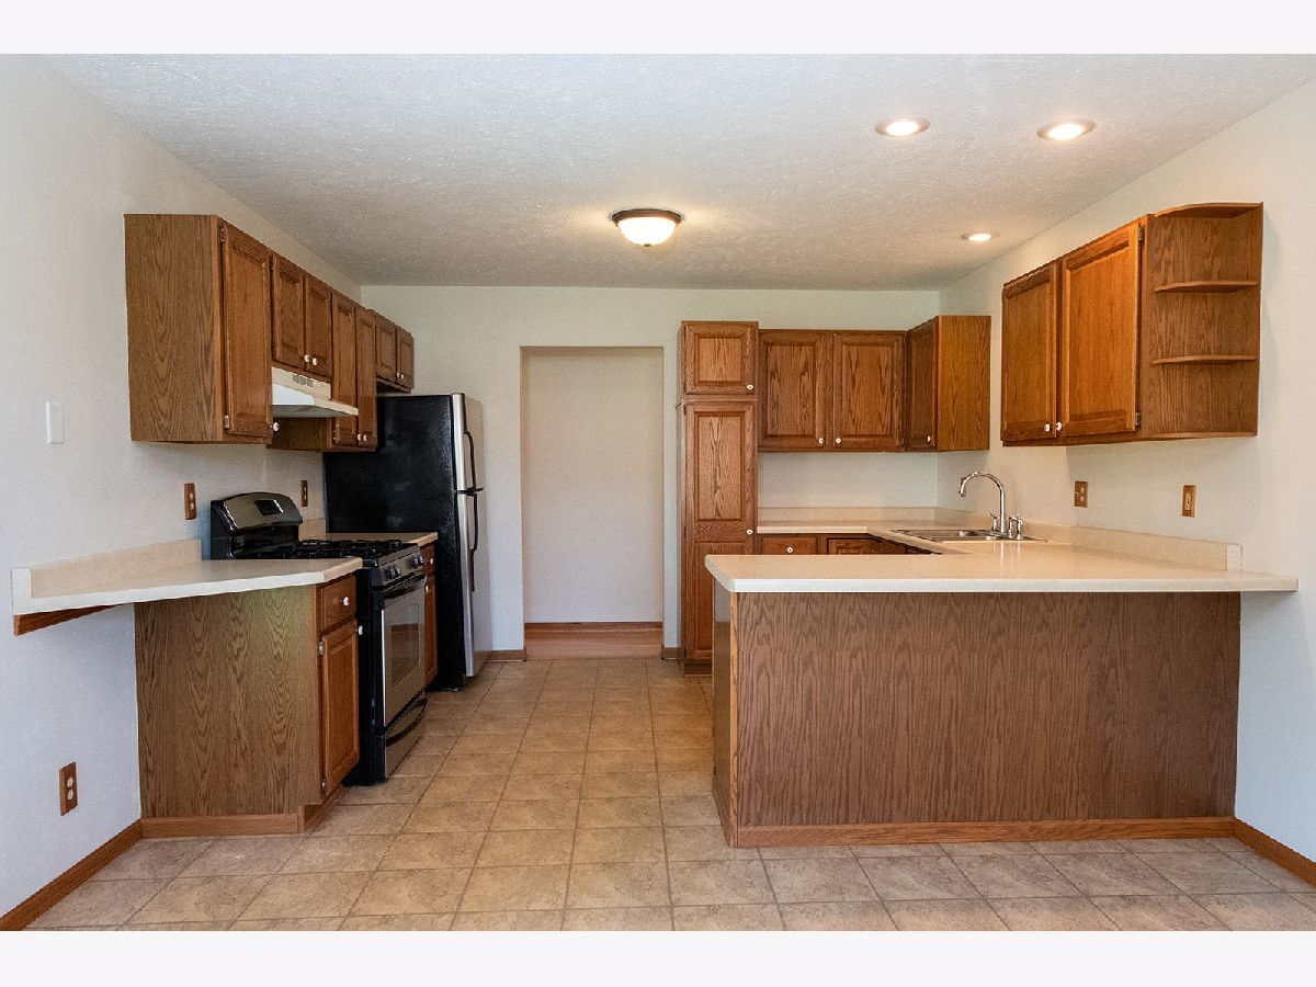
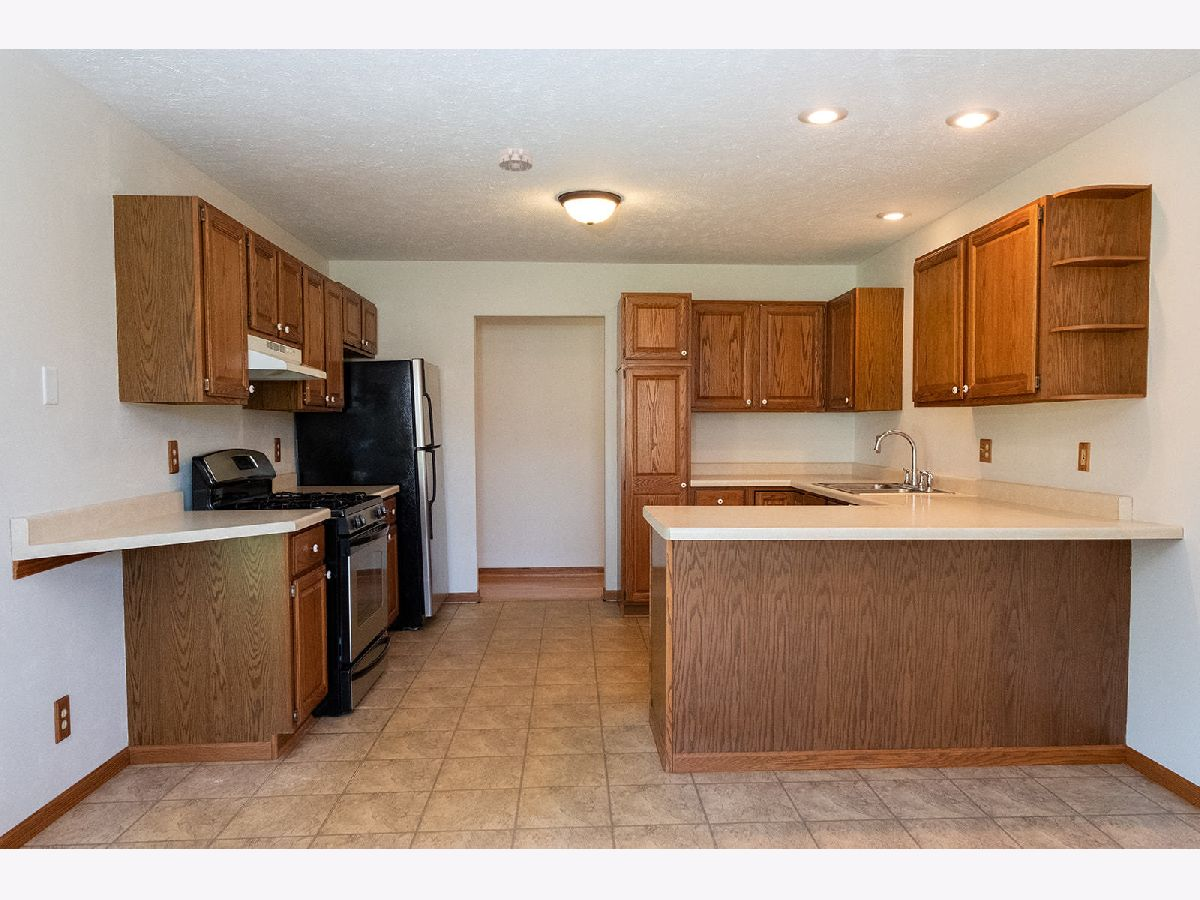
+ smoke detector (515, 159)
